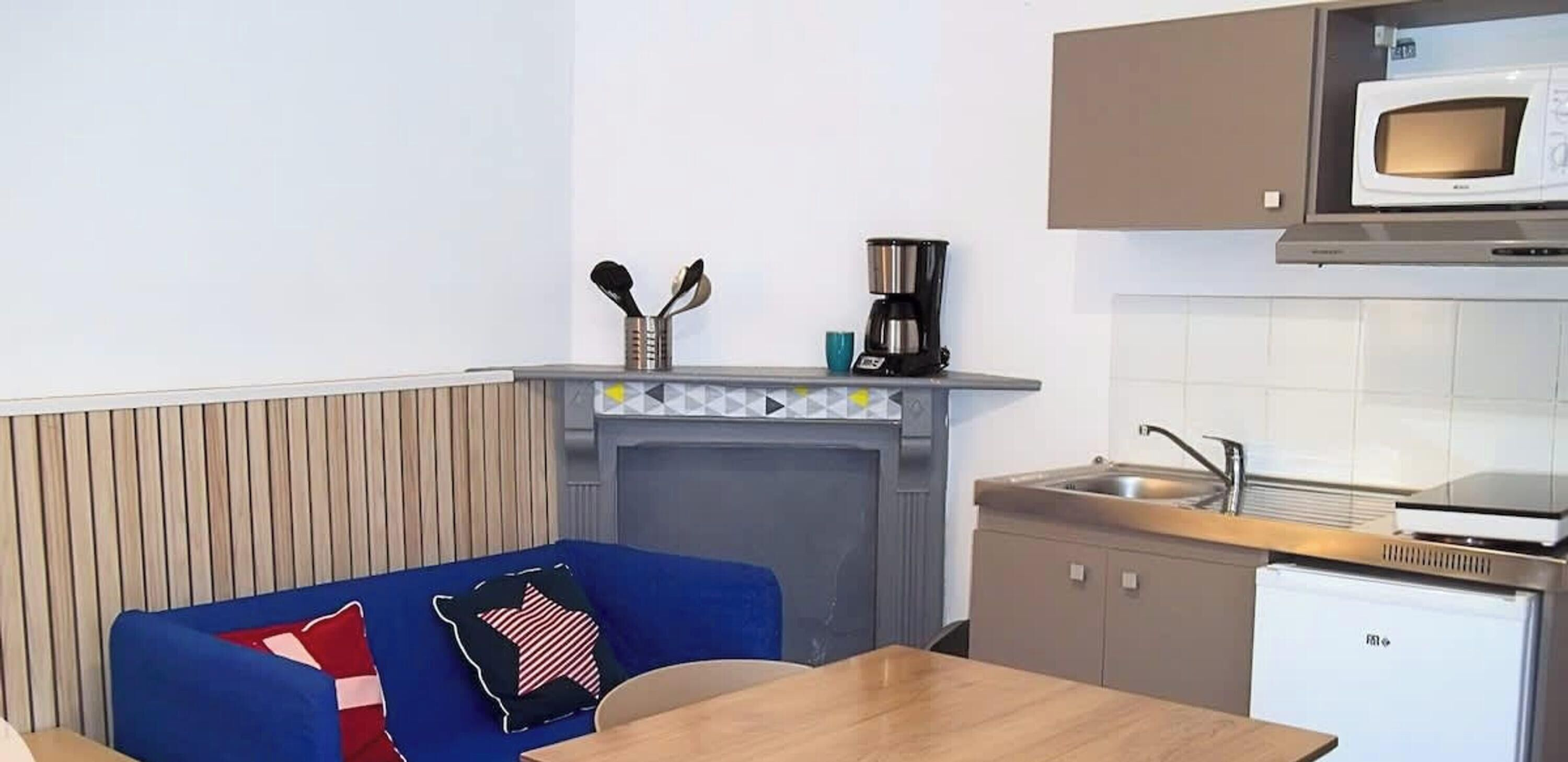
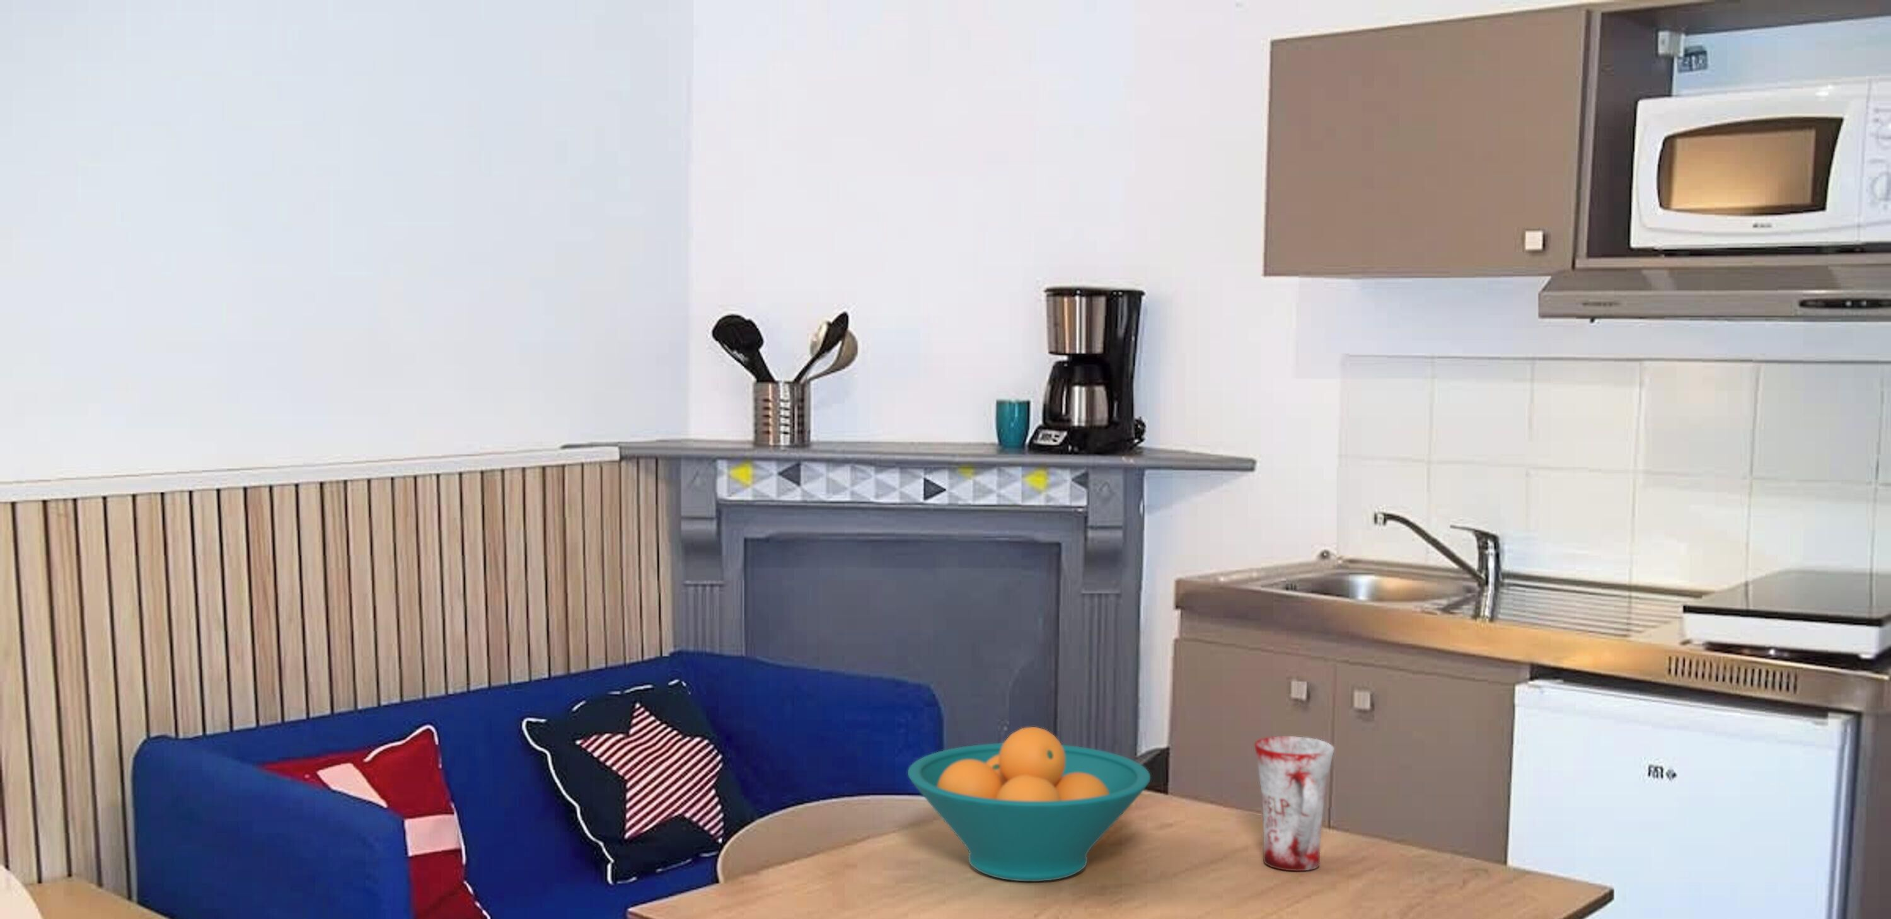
+ mug (1296, 809)
+ fruit bowl (1028, 797)
